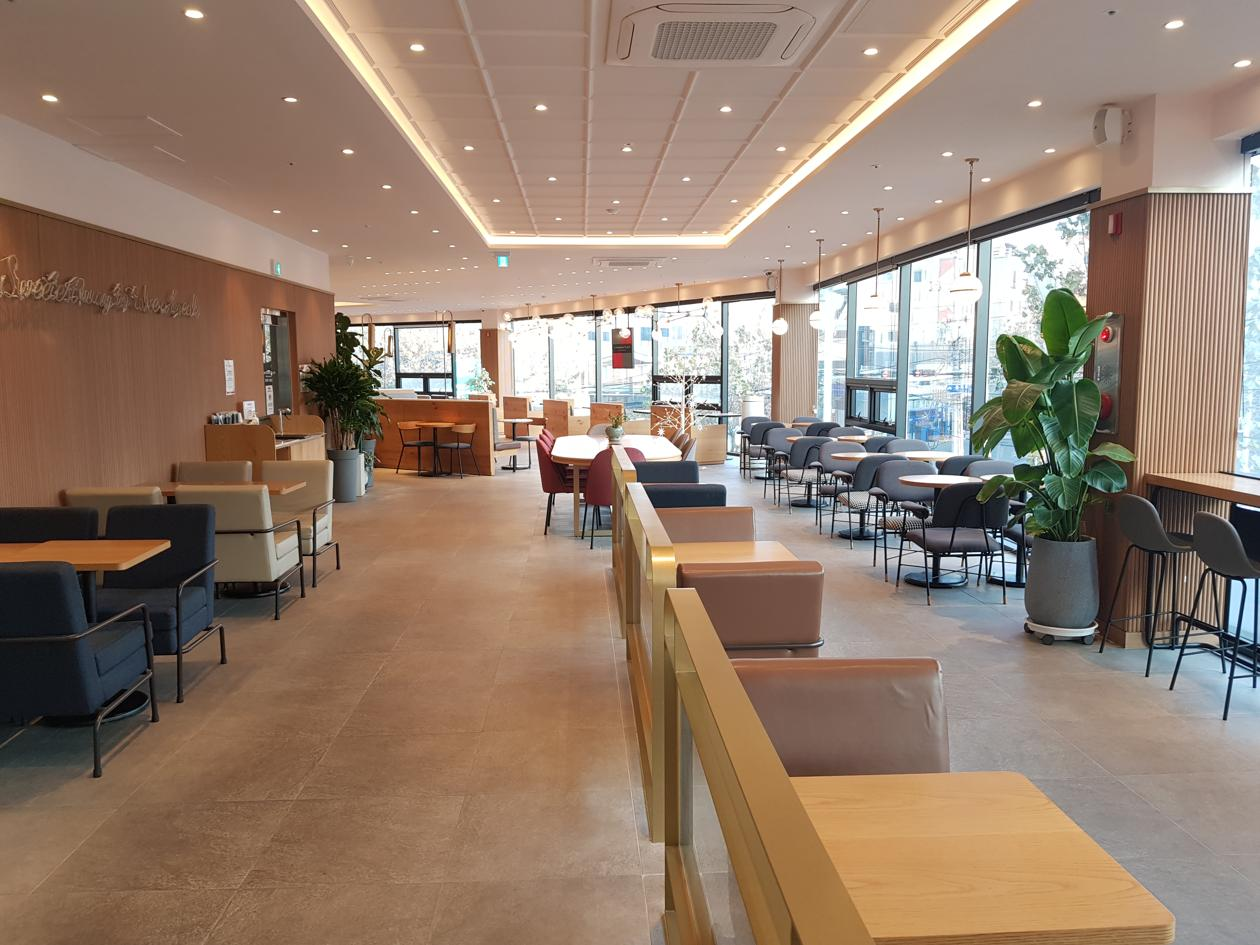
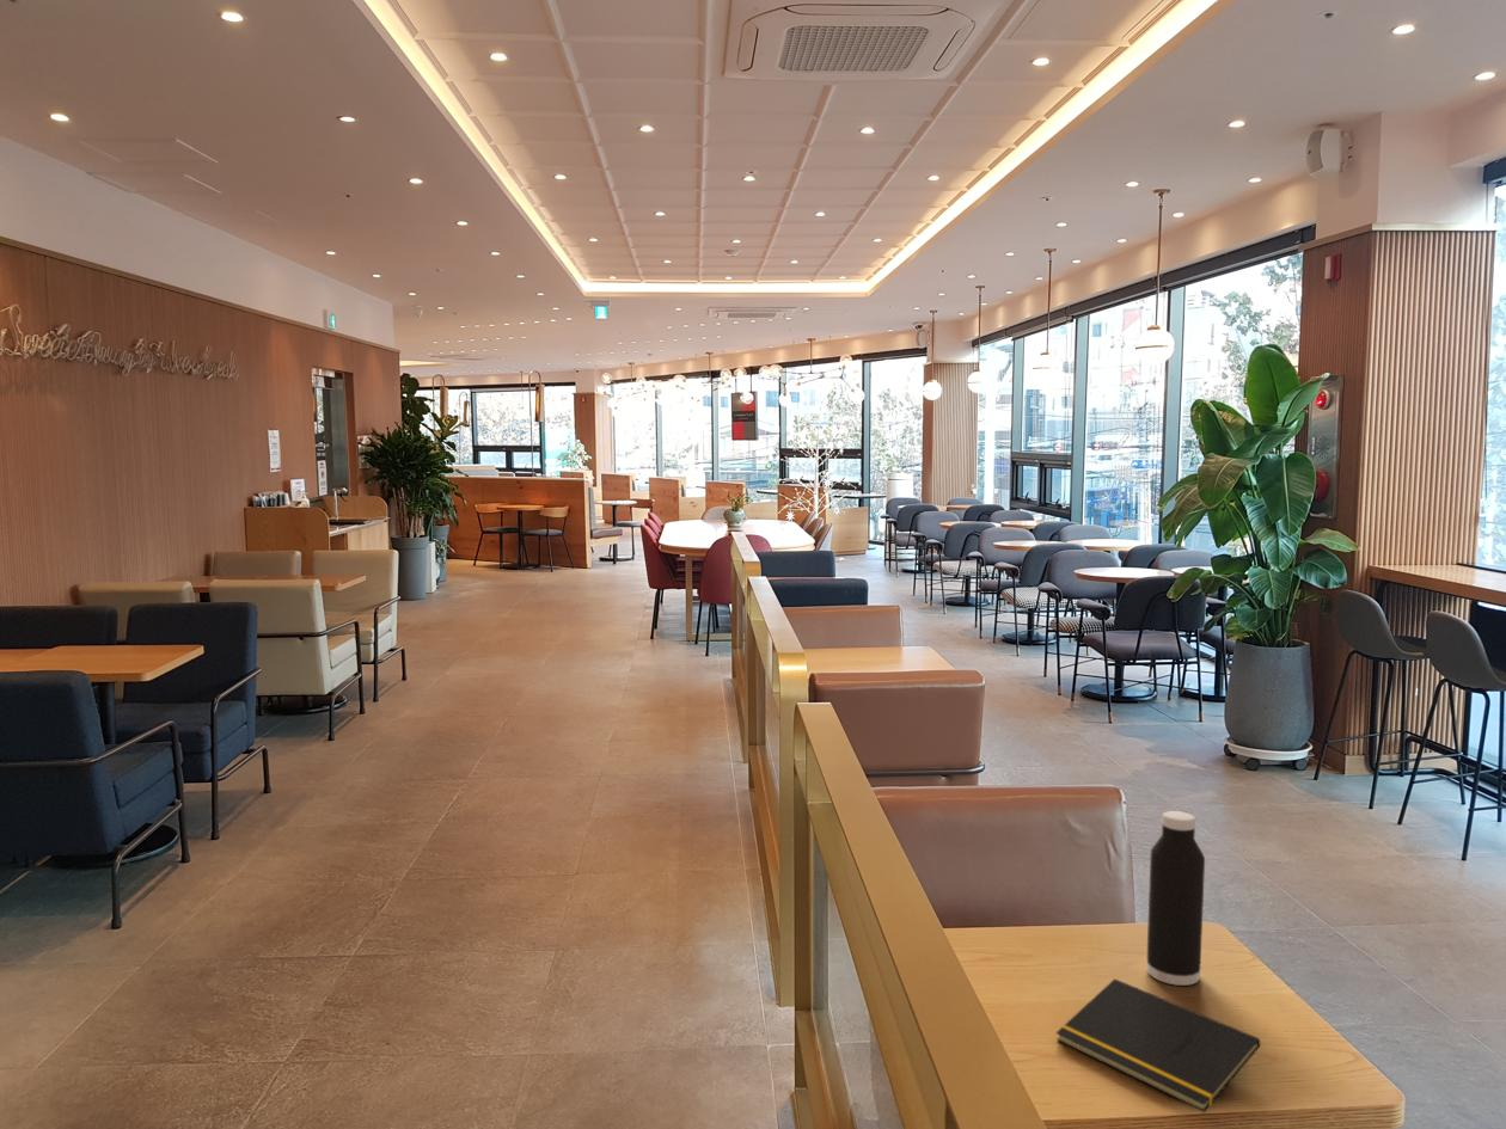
+ water bottle (1176, 895)
+ notepad (1155, 1039)
